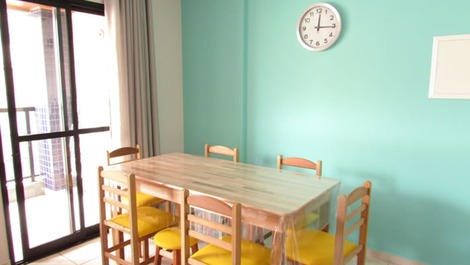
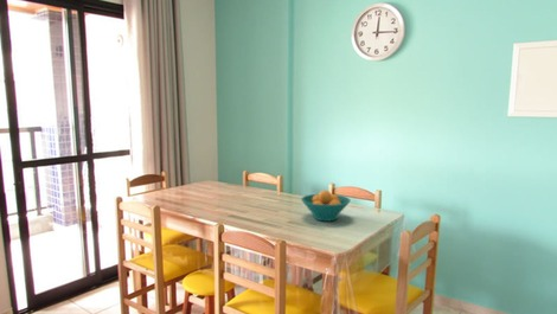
+ fruit bowl (325, 204)
